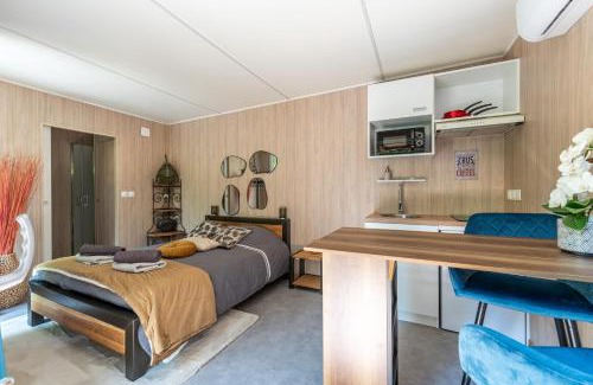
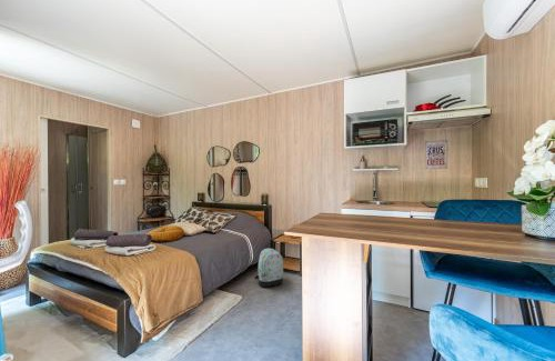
+ backpack (271, 265)
